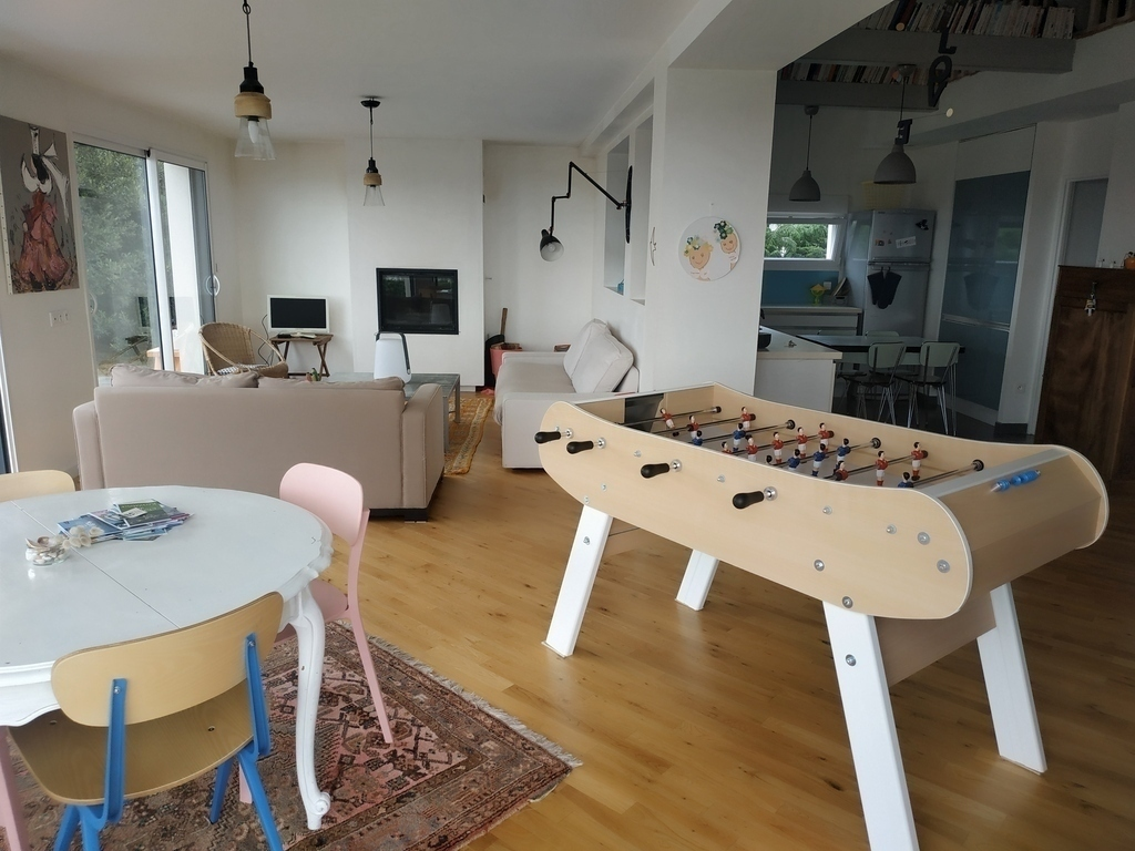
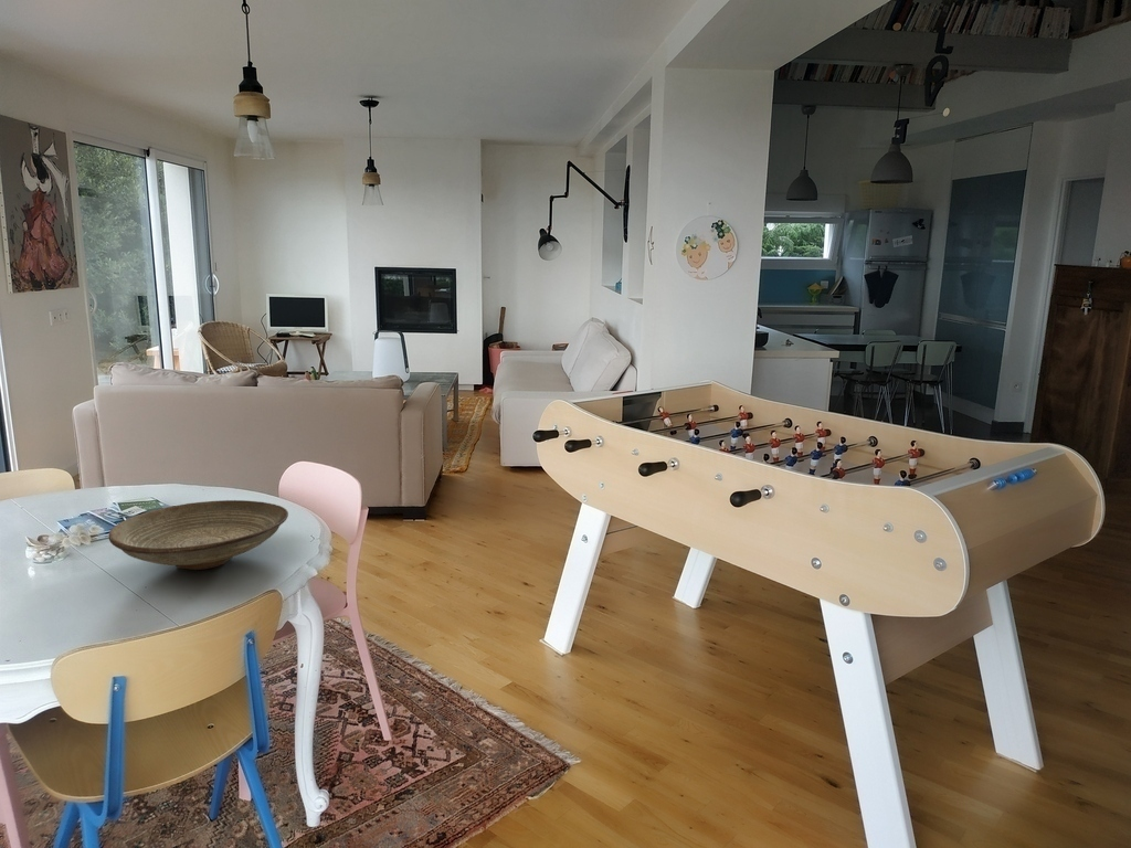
+ decorative bowl (203, 540)
